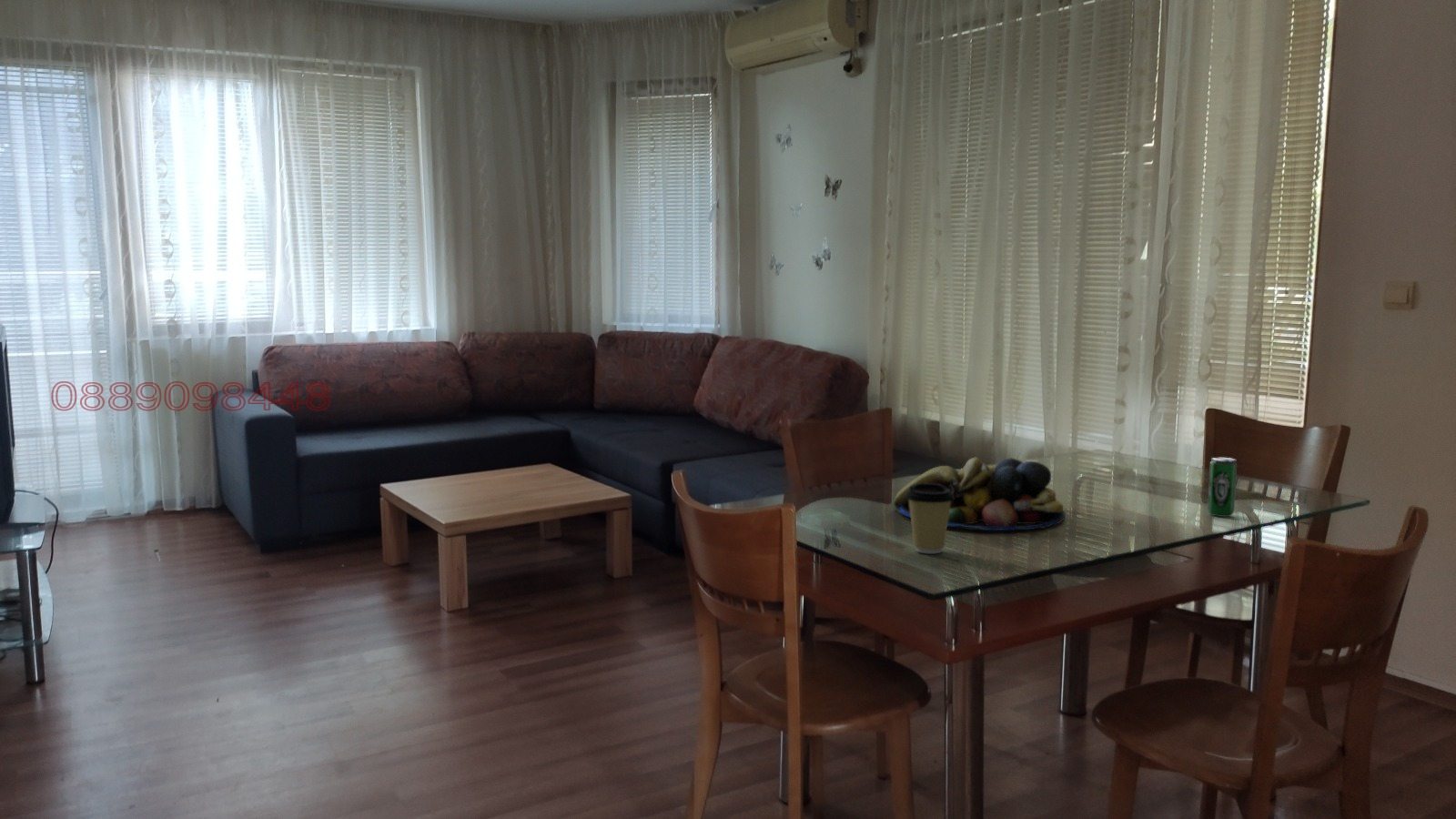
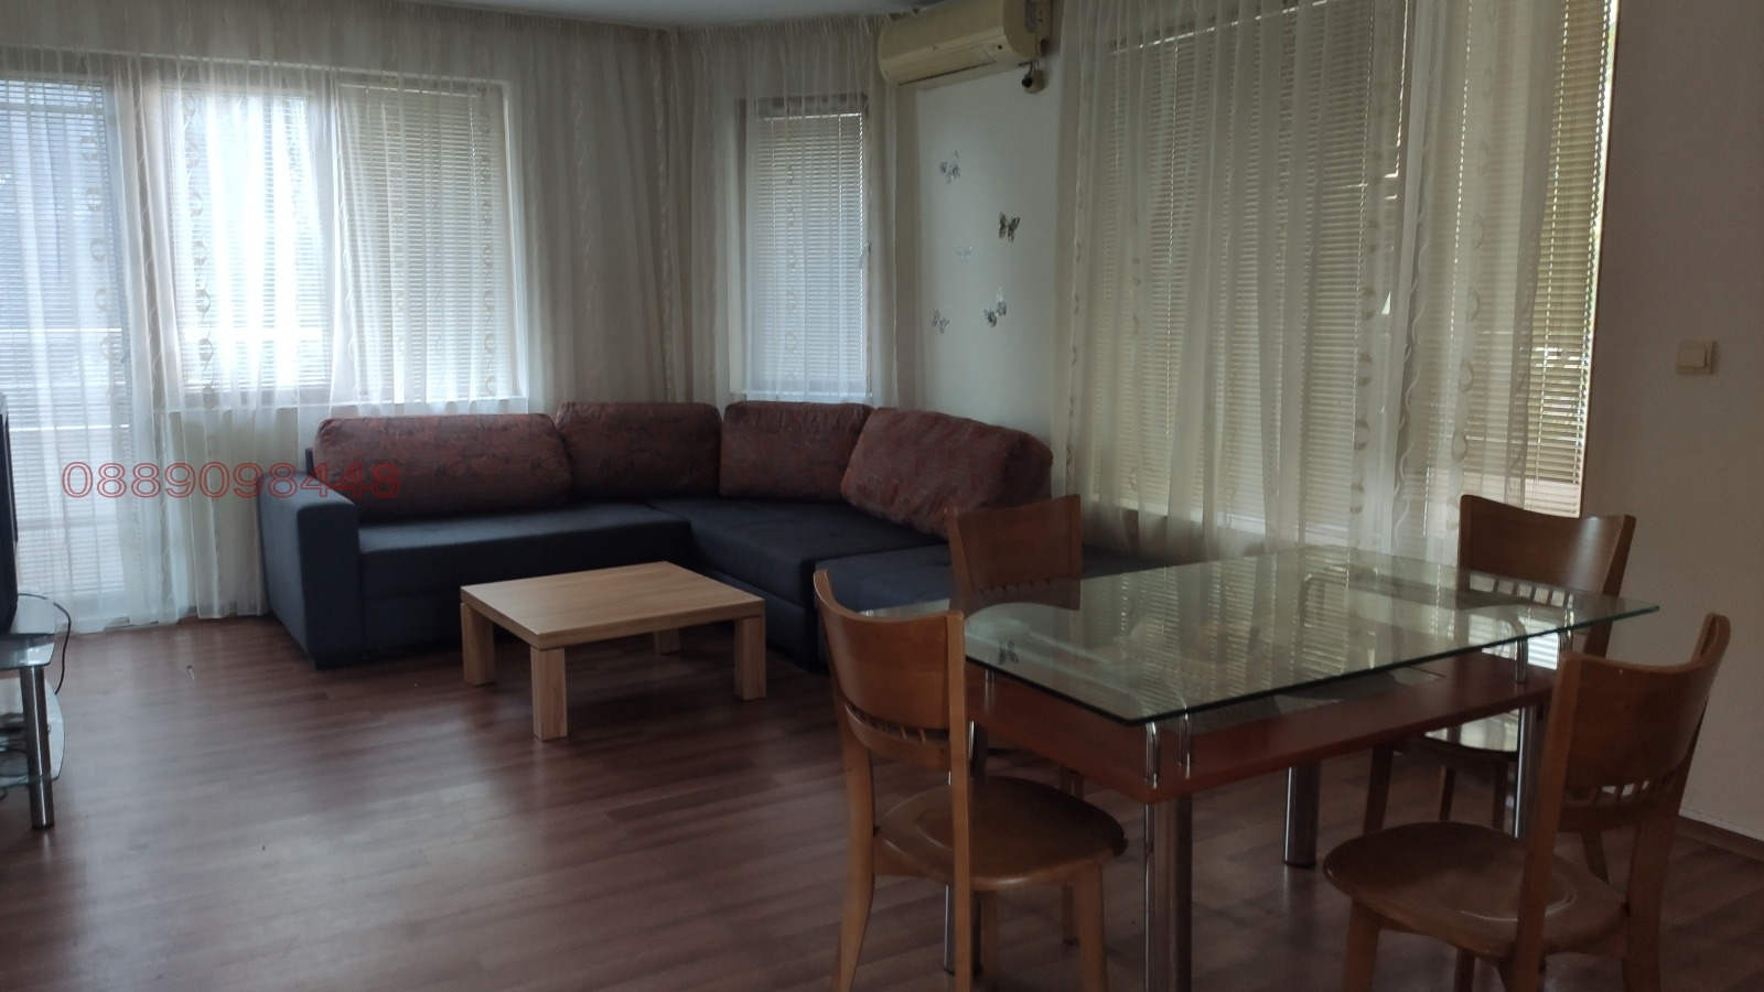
- fruit bowl (980, 484)
- beverage can (1222, 487)
- coffee cup (929, 519)
